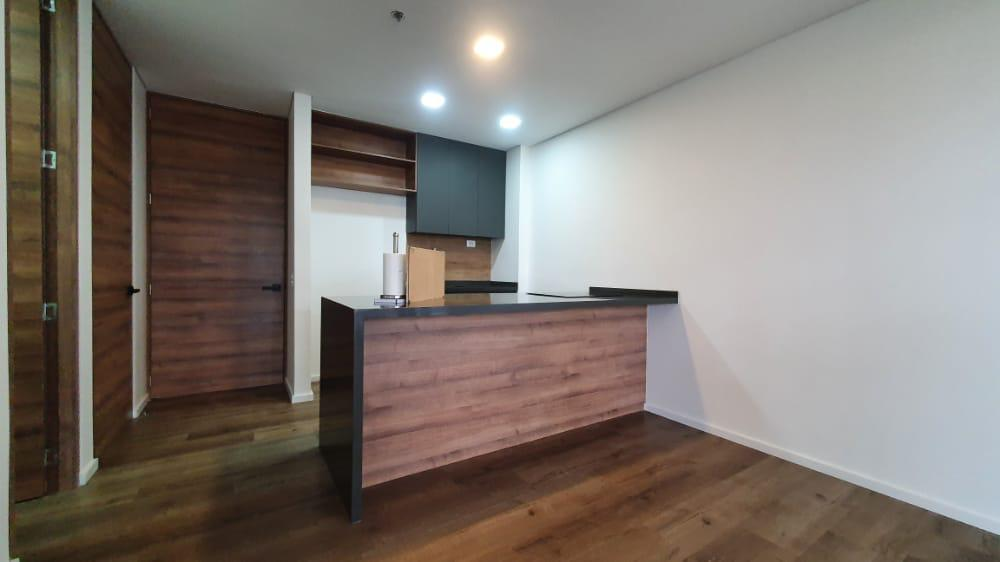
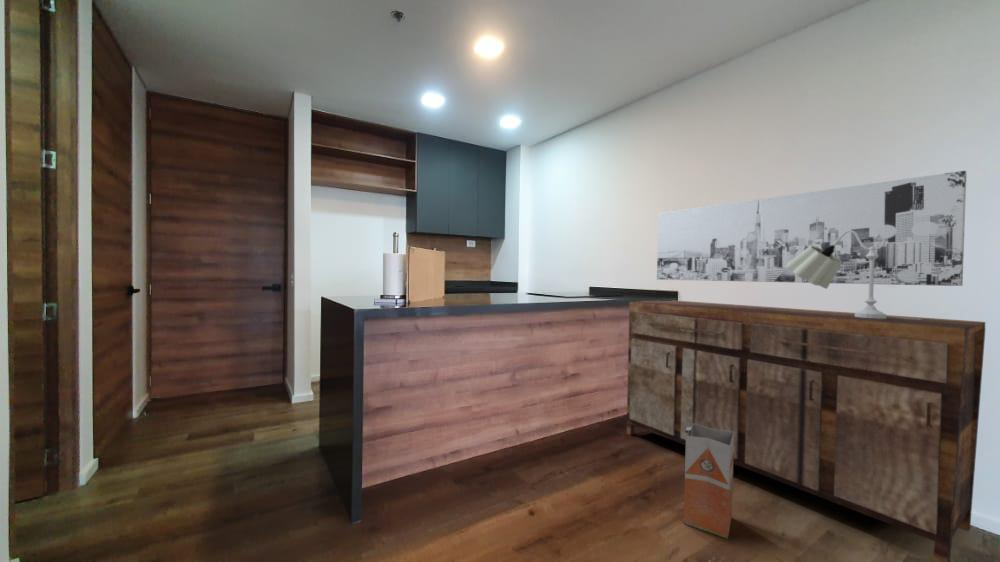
+ wall art (770, 239)
+ sideboard (763, 391)
+ table lamp (838, 268)
+ waste bin (705, 473)
